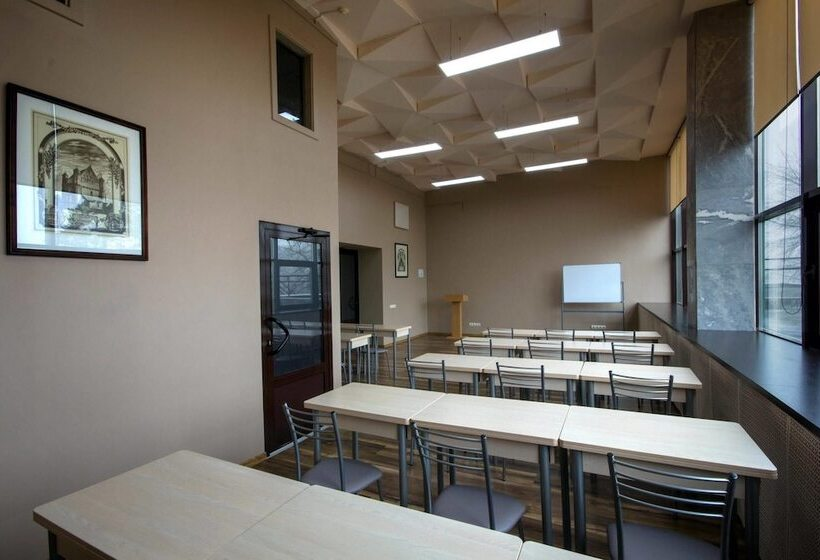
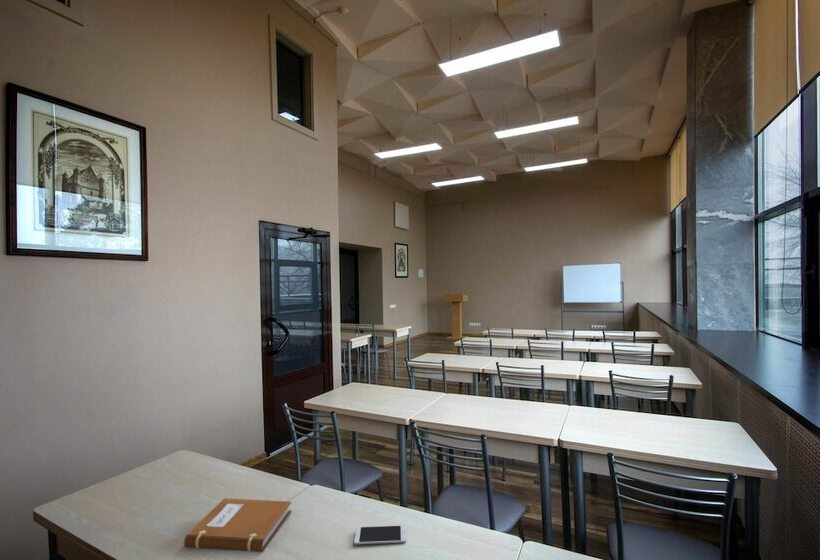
+ smartphone (380, 534)
+ notebook (239, 523)
